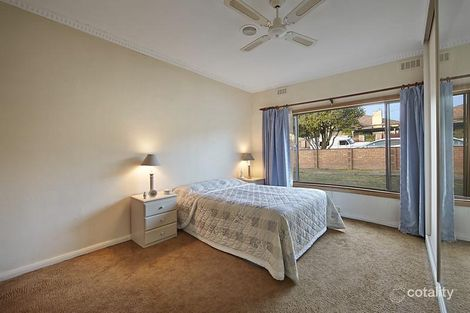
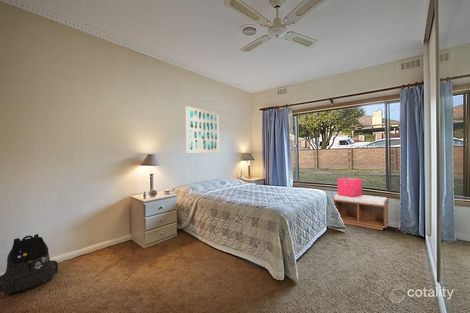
+ backpack (28, 258)
+ bench (360, 209)
+ storage bin (349, 186)
+ wall art (203, 131)
